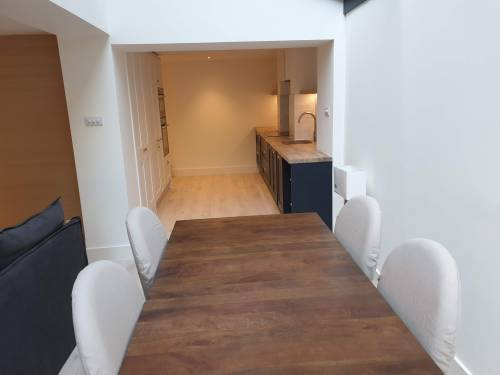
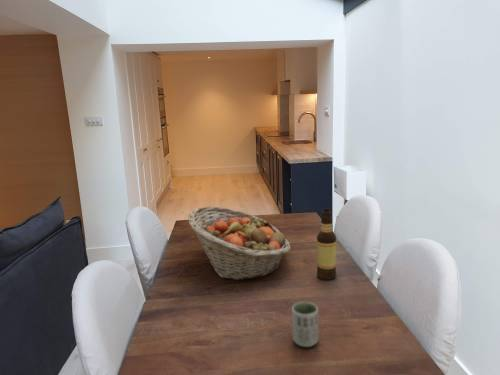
+ bottle (326, 243)
+ fruit basket (239, 237)
+ cup (305, 324)
